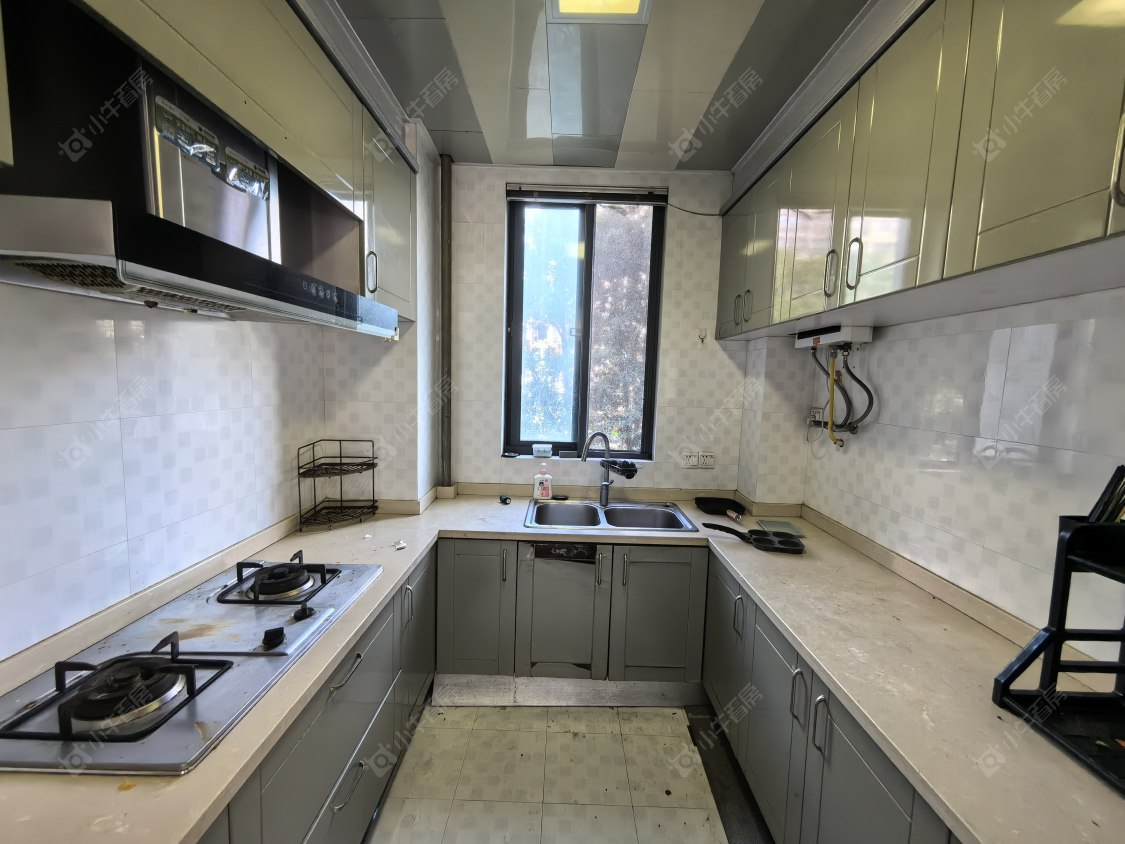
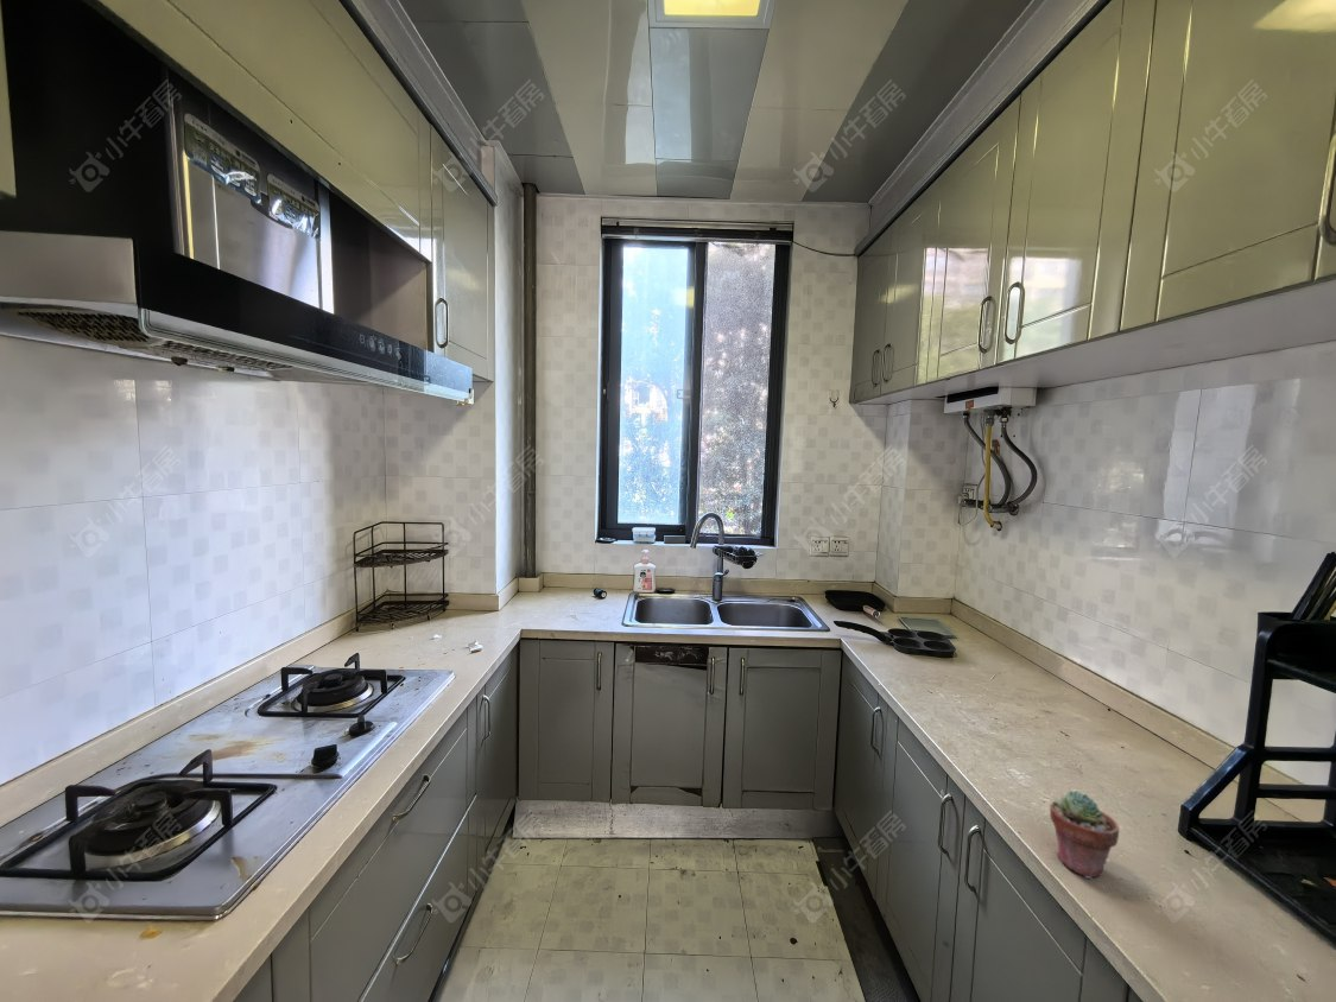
+ potted succulent (1082, 829)
